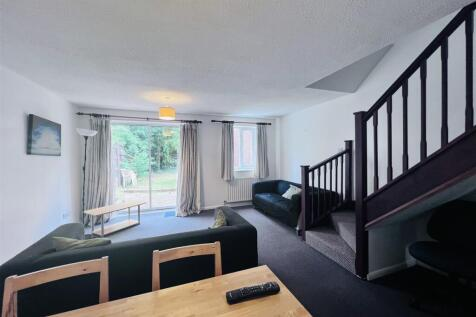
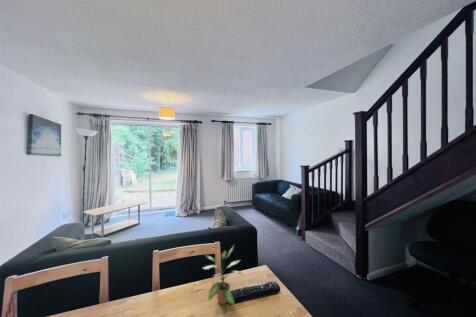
+ potted plant (226, 275)
